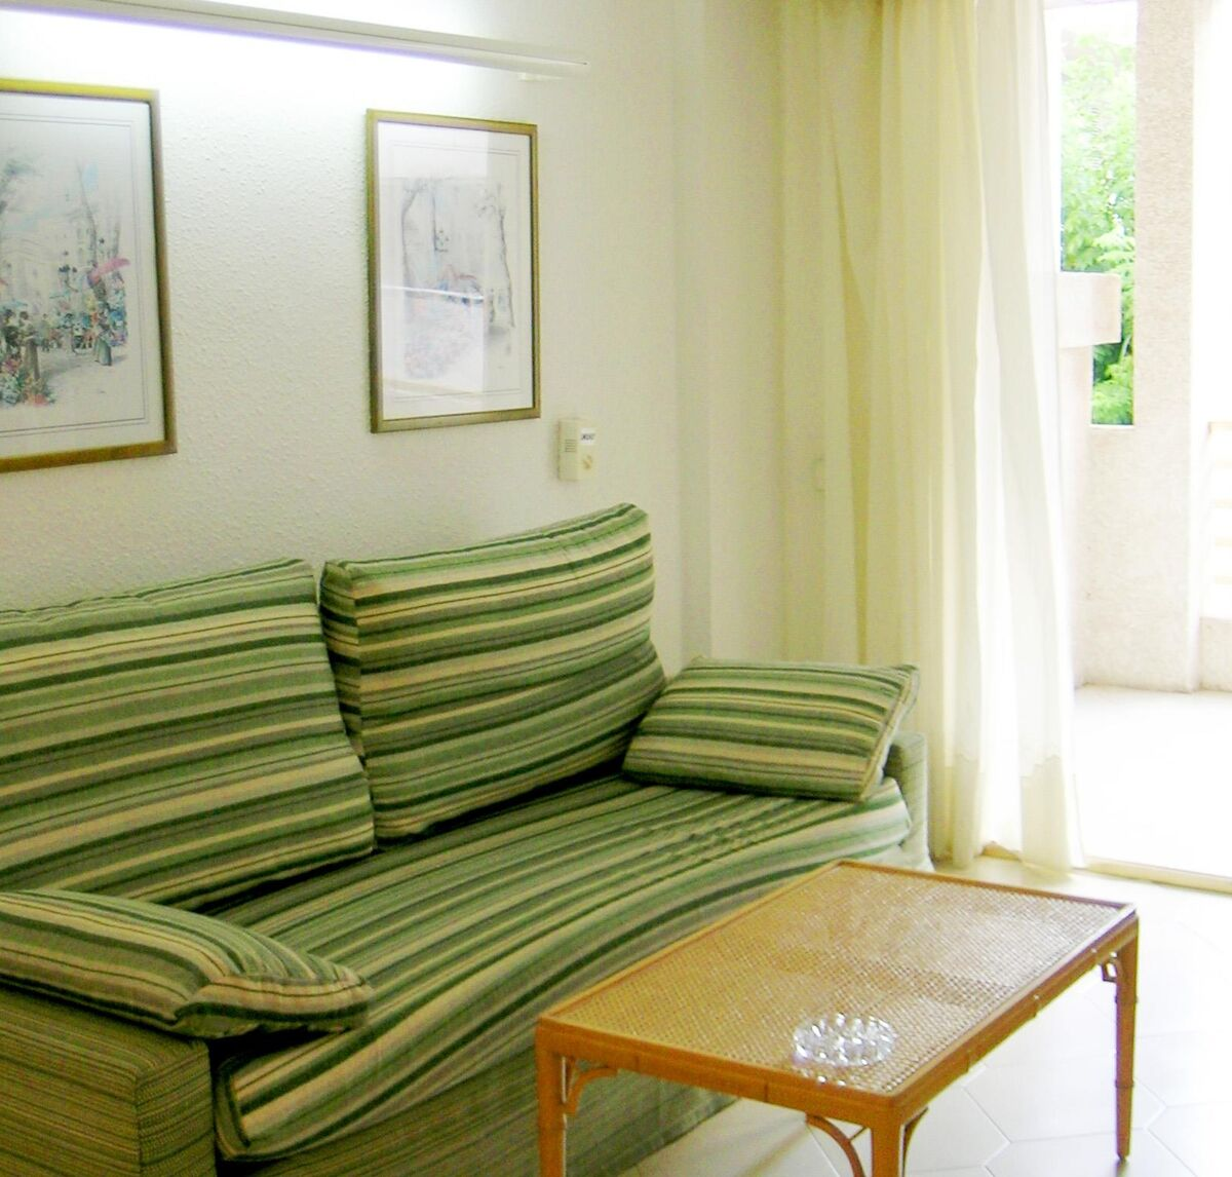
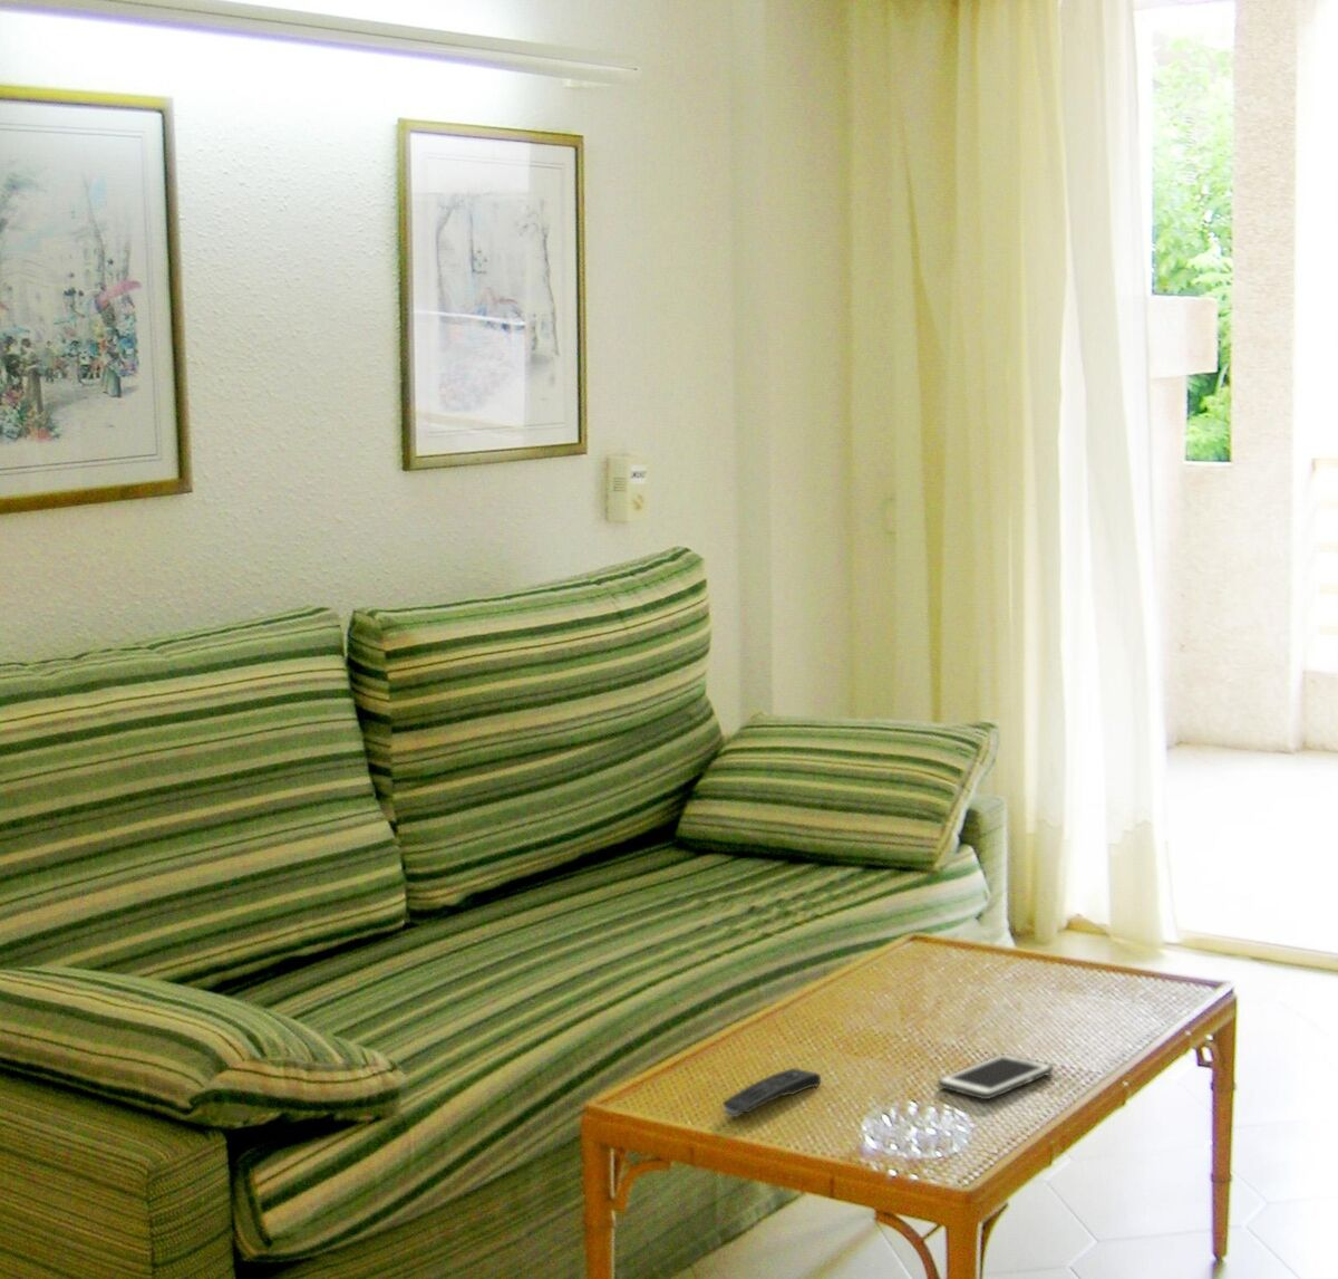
+ cell phone (995, 1076)
+ remote control (769, 1091)
